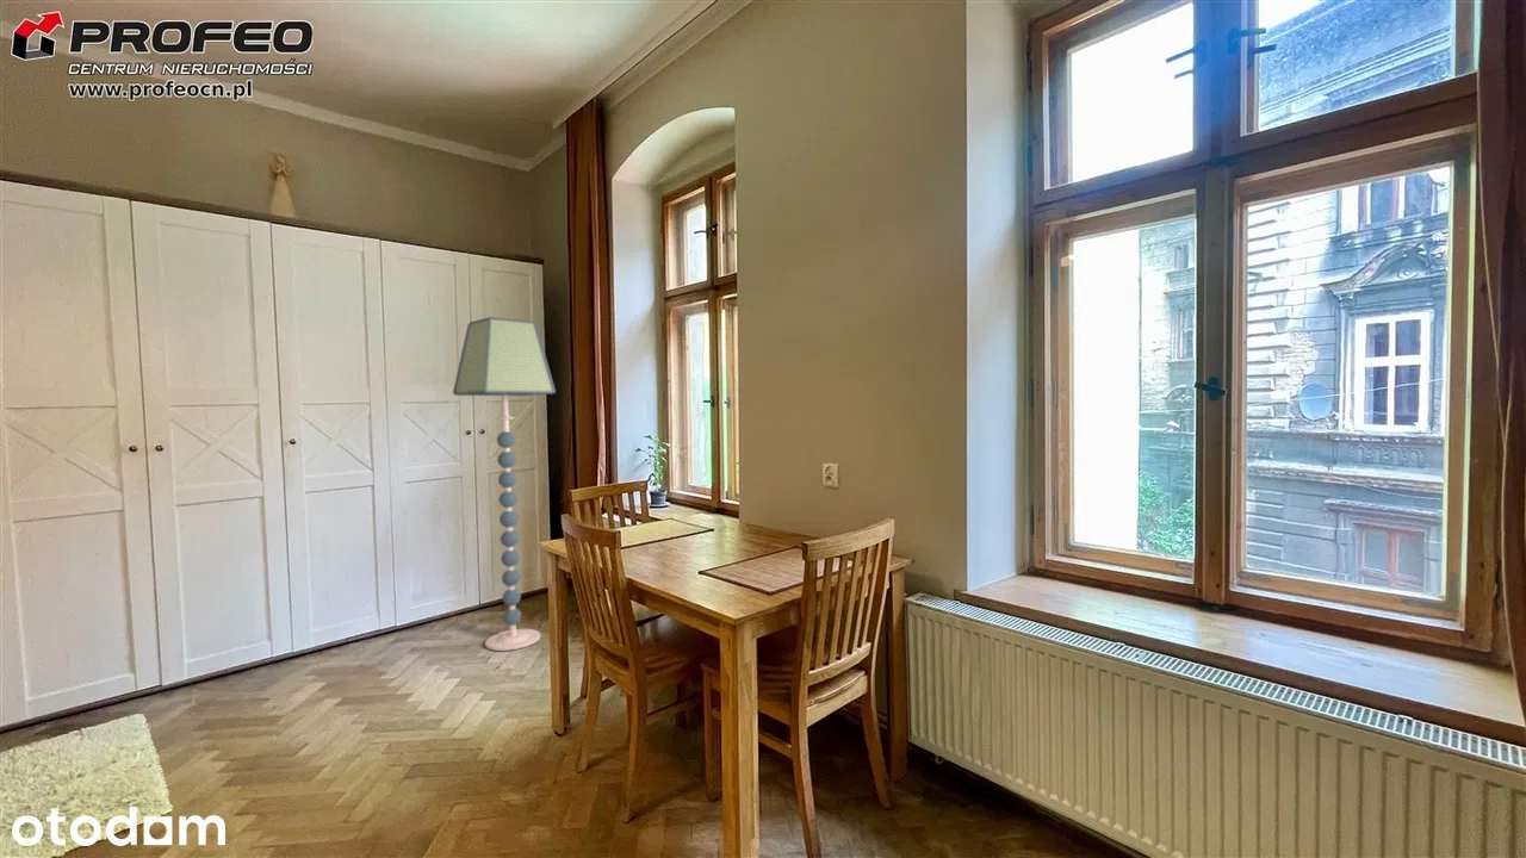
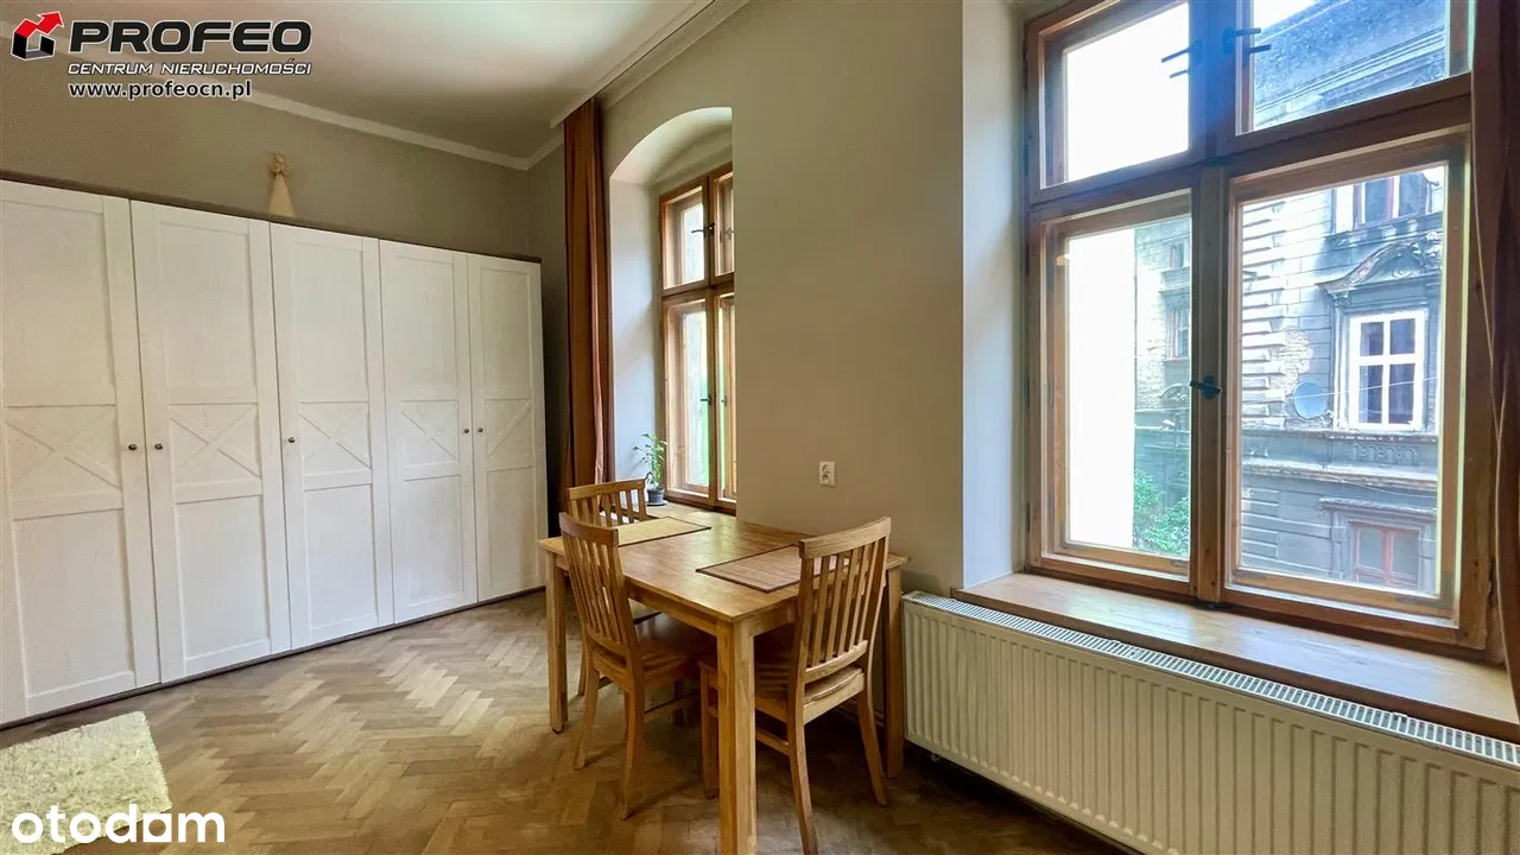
- floor lamp (507, 481)
